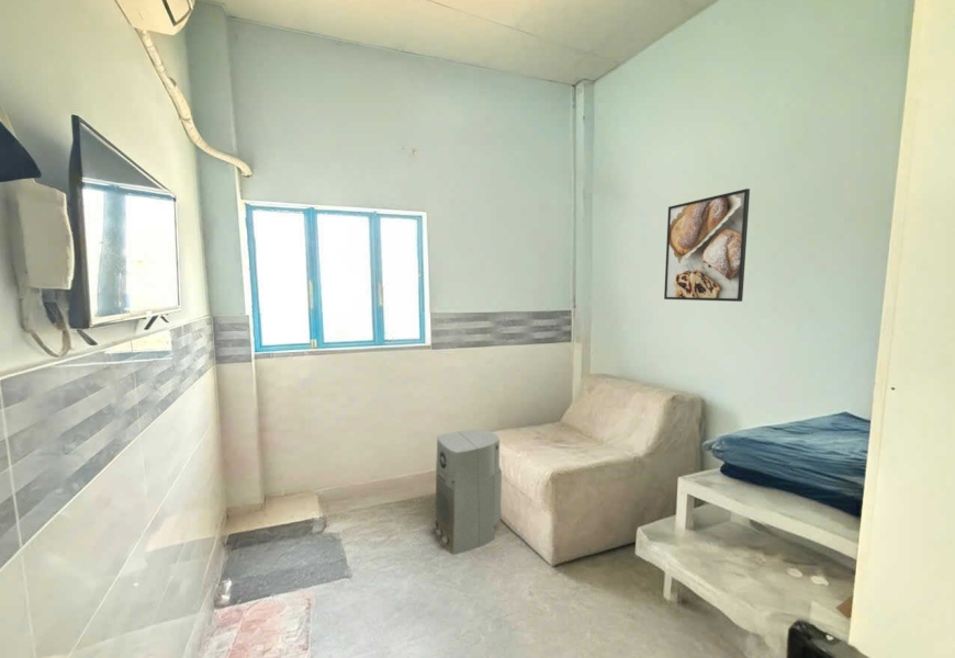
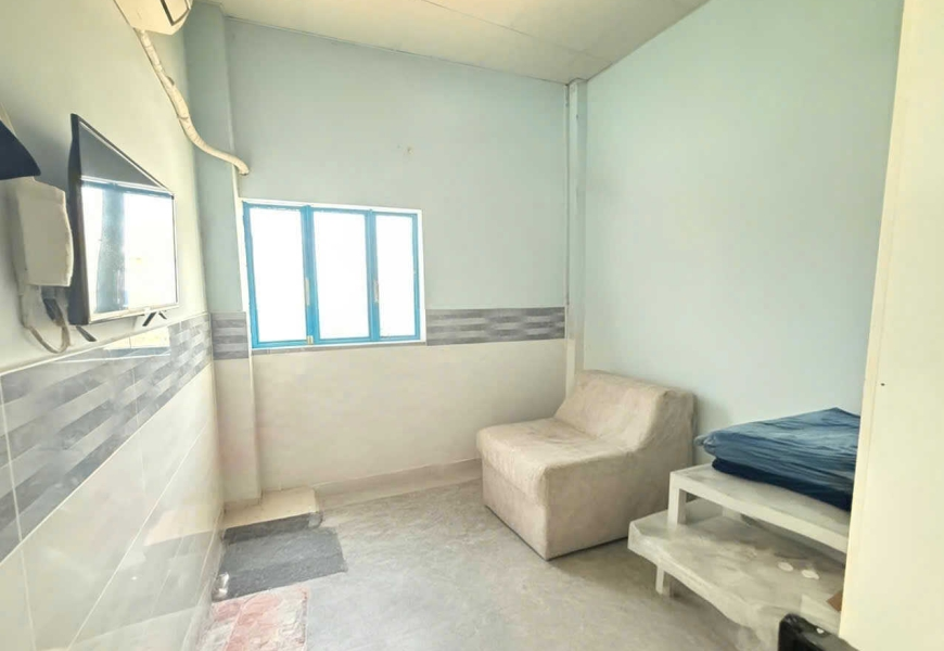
- air purifier (468, 487)
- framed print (701, 250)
